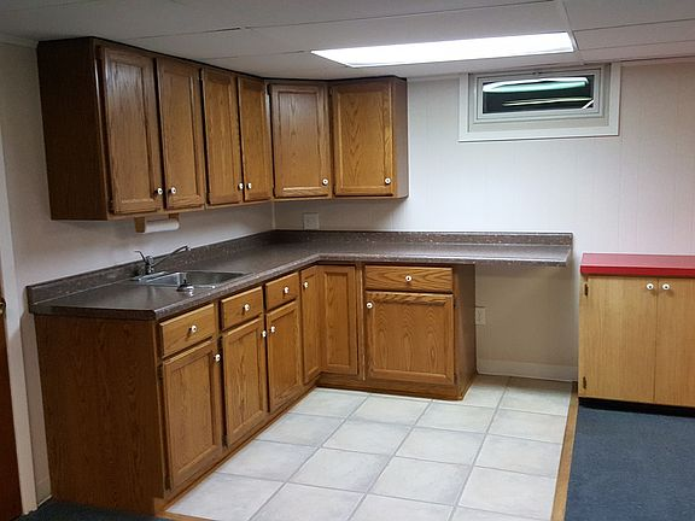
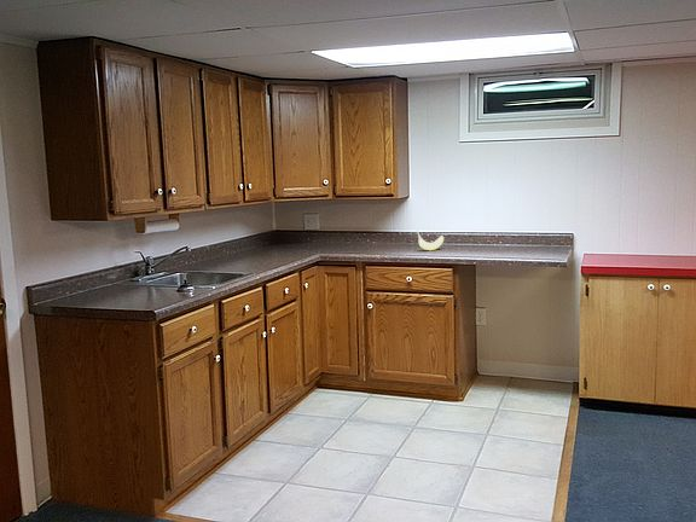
+ fruit (433, 242)
